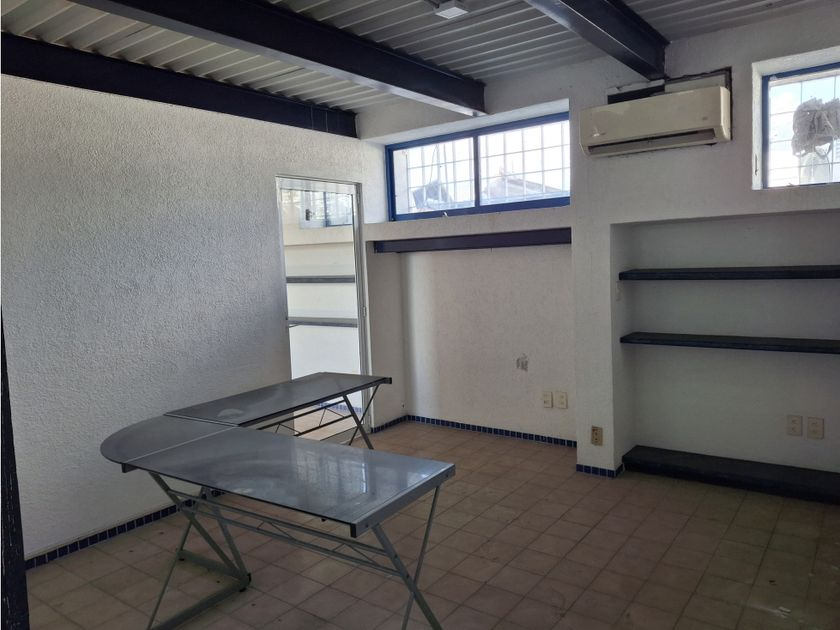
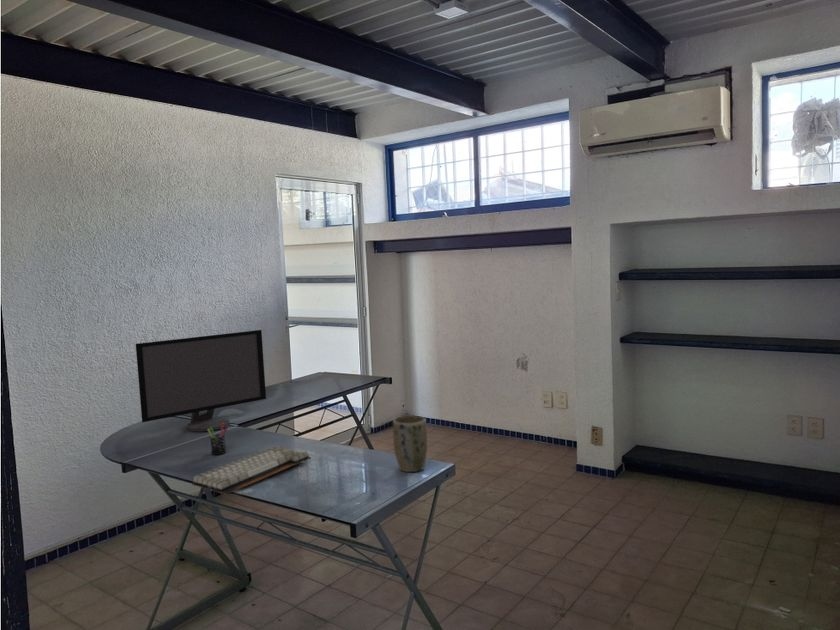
+ pen holder (217, 438)
+ plant pot (410, 443)
+ computer monitor (205, 381)
+ keyboard (253, 466)
